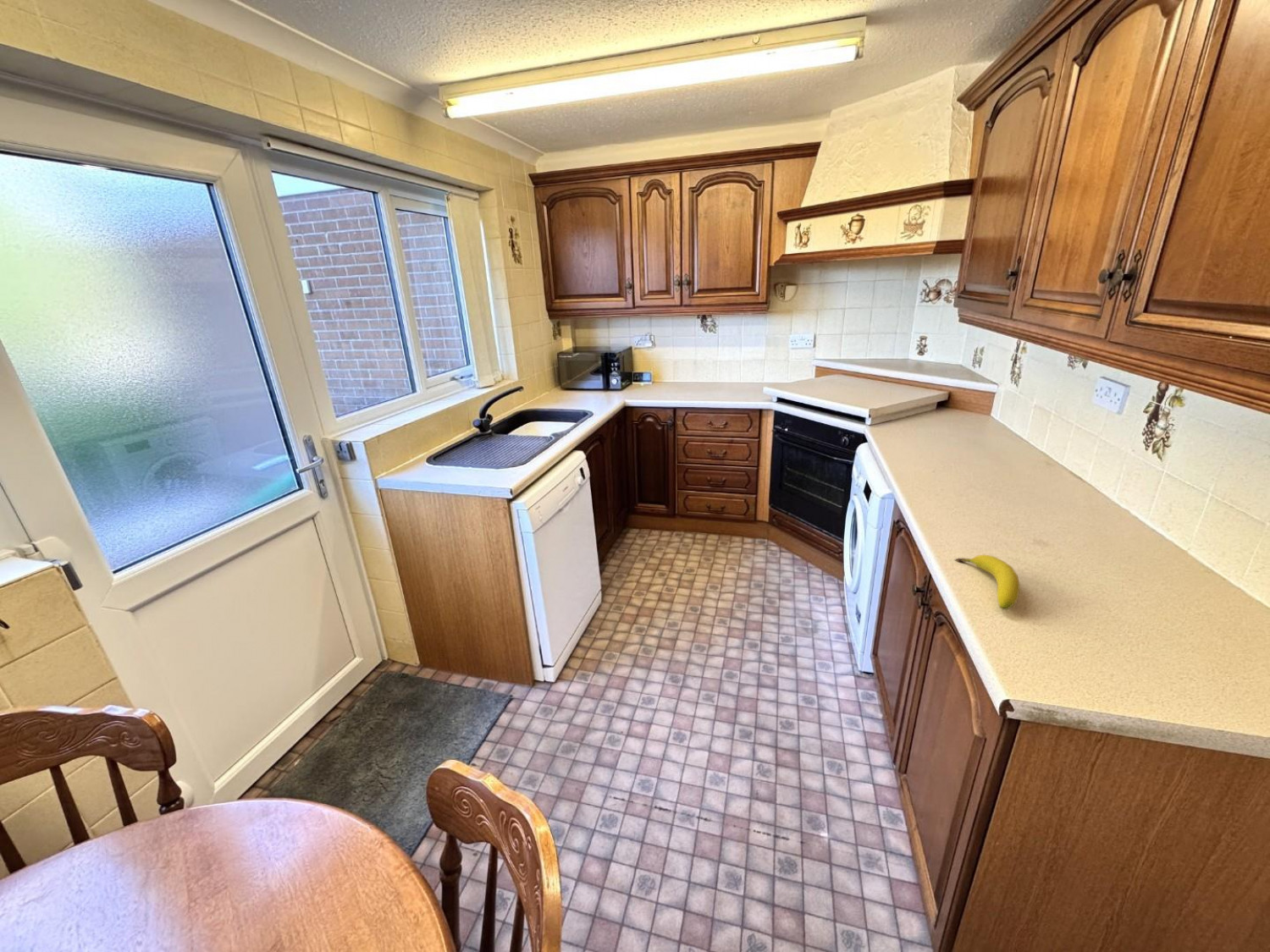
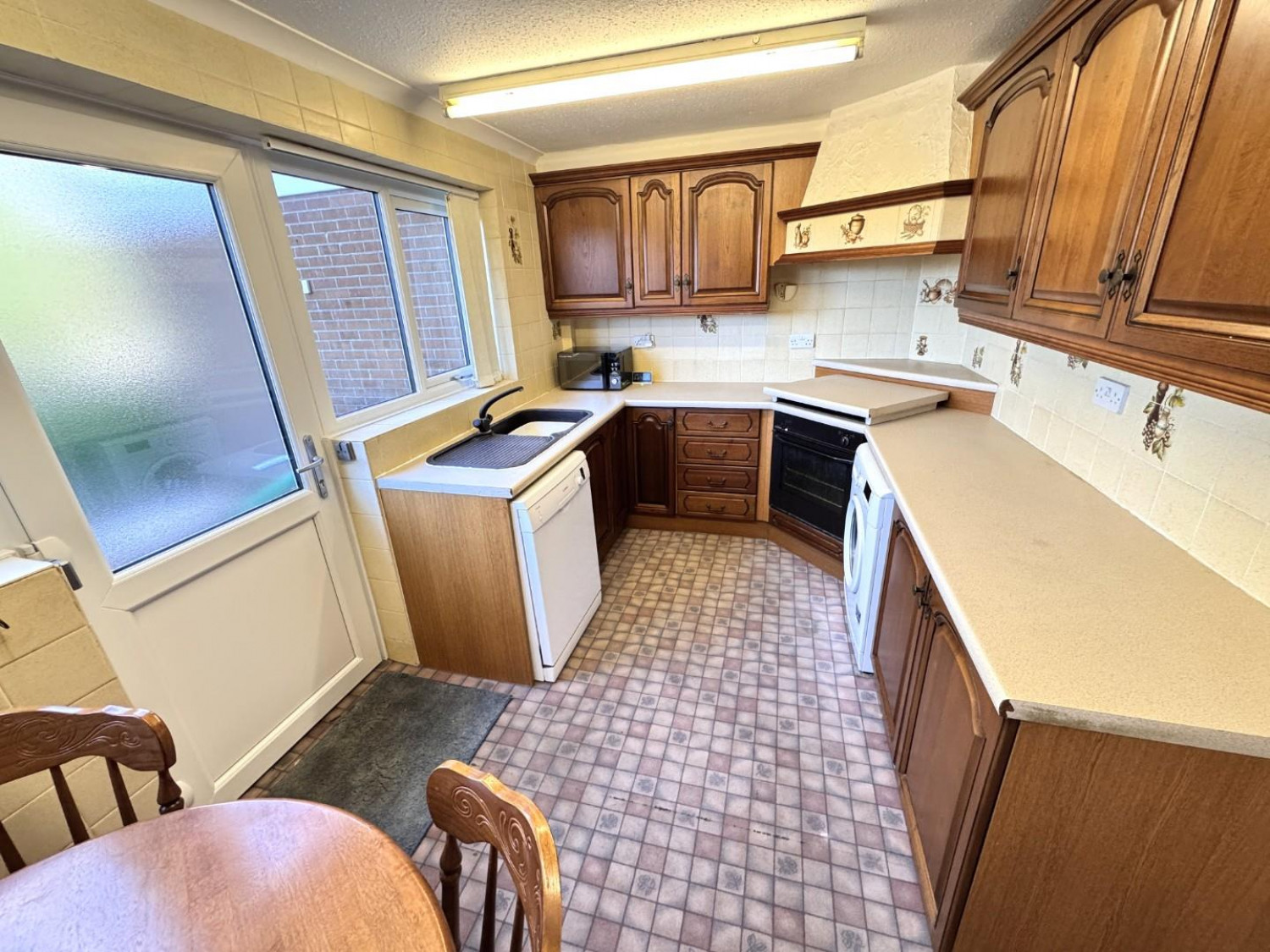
- fruit (995, 575)
